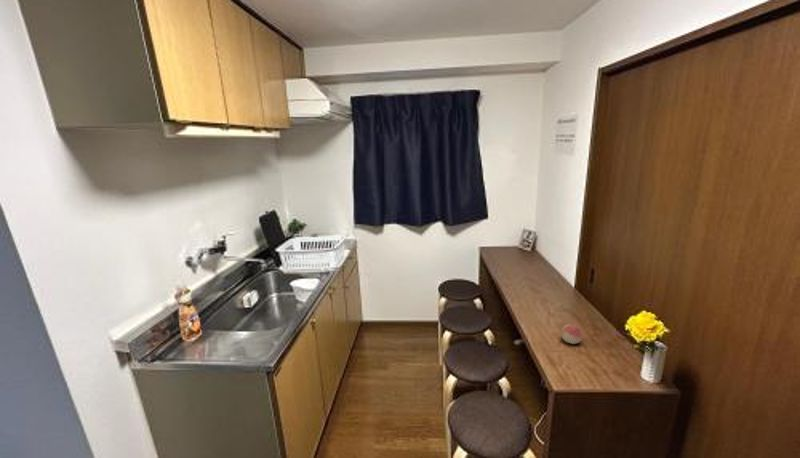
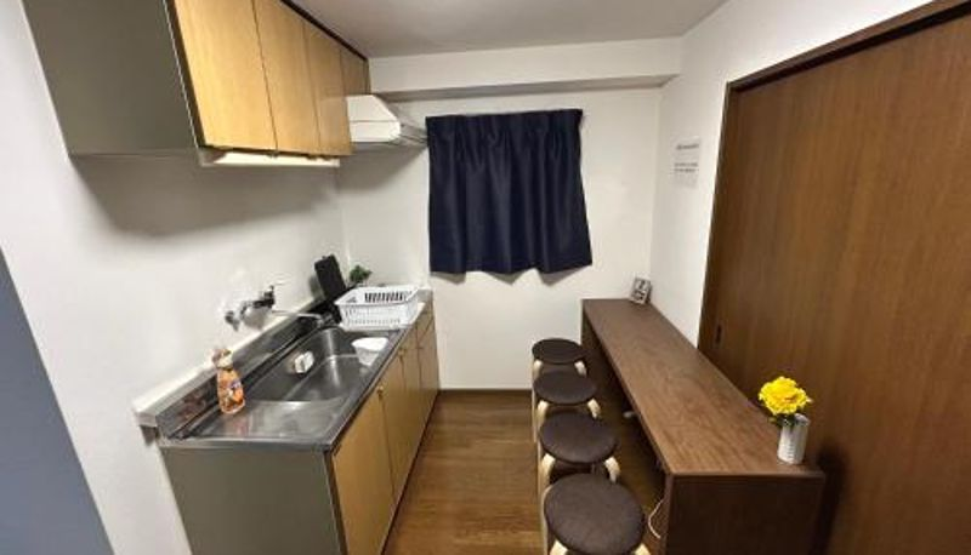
- fruit (571, 333)
